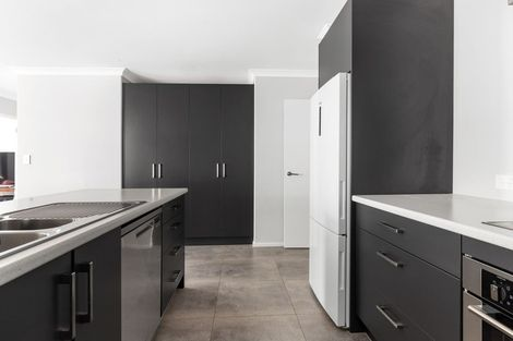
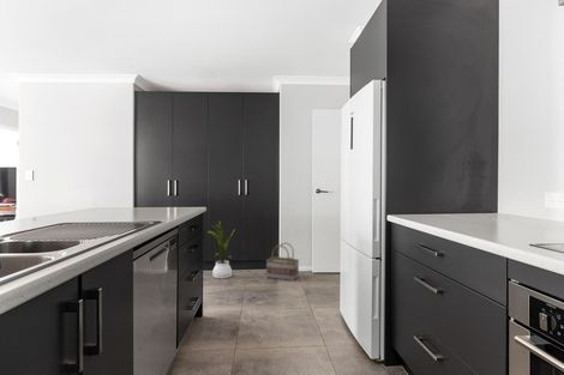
+ basket (282, 260)
+ house plant (221, 248)
